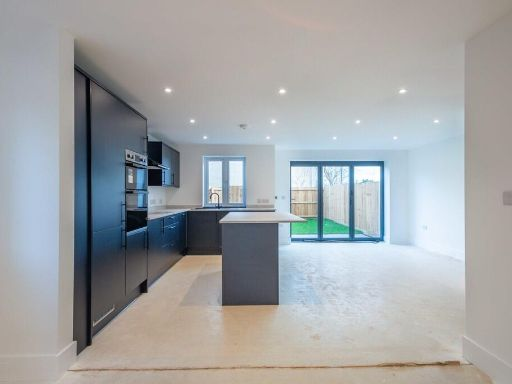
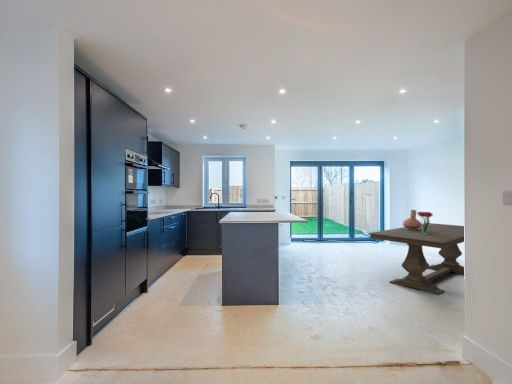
+ bouquet (425, 222)
+ vessel (411, 219)
+ dining table (439, 254)
